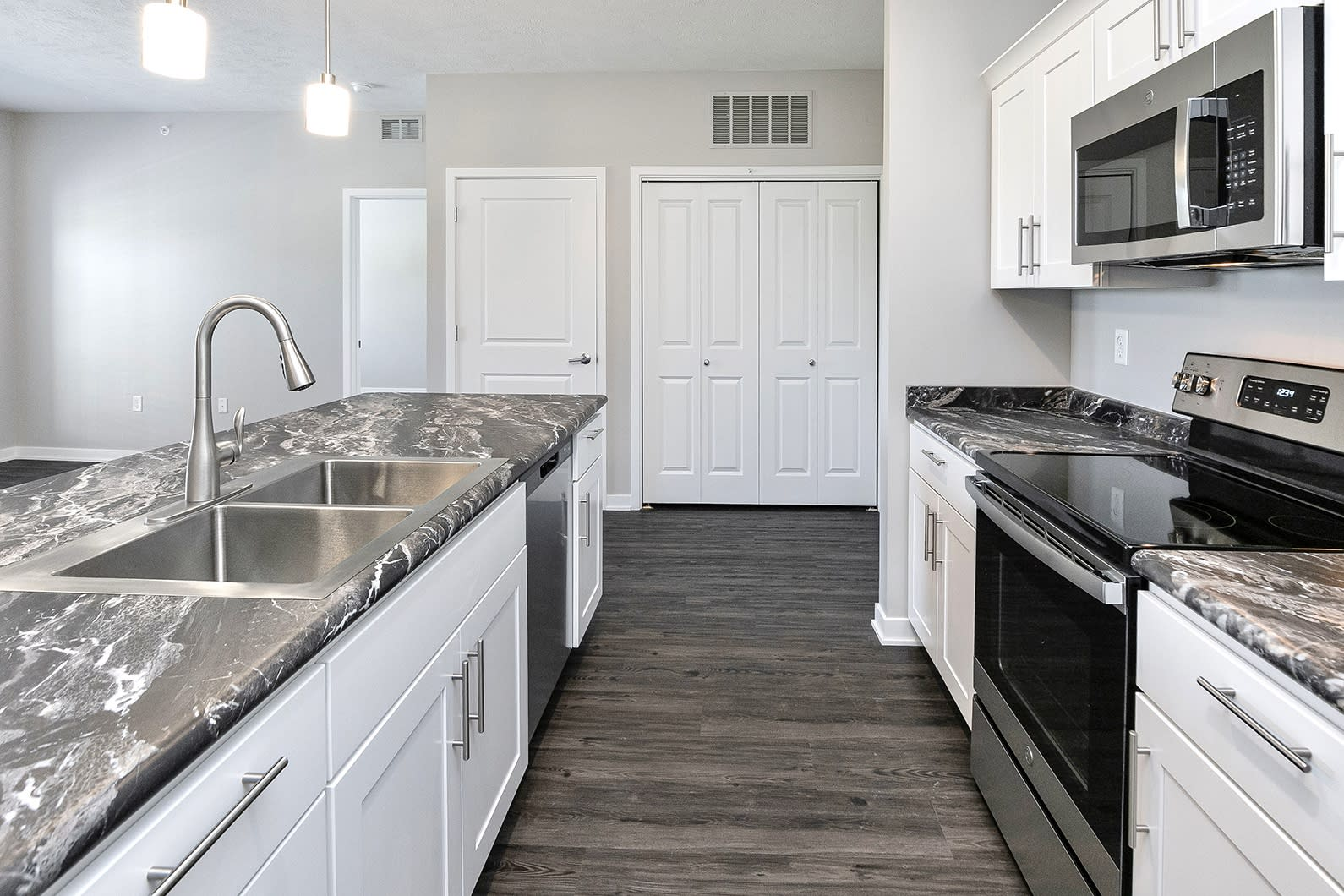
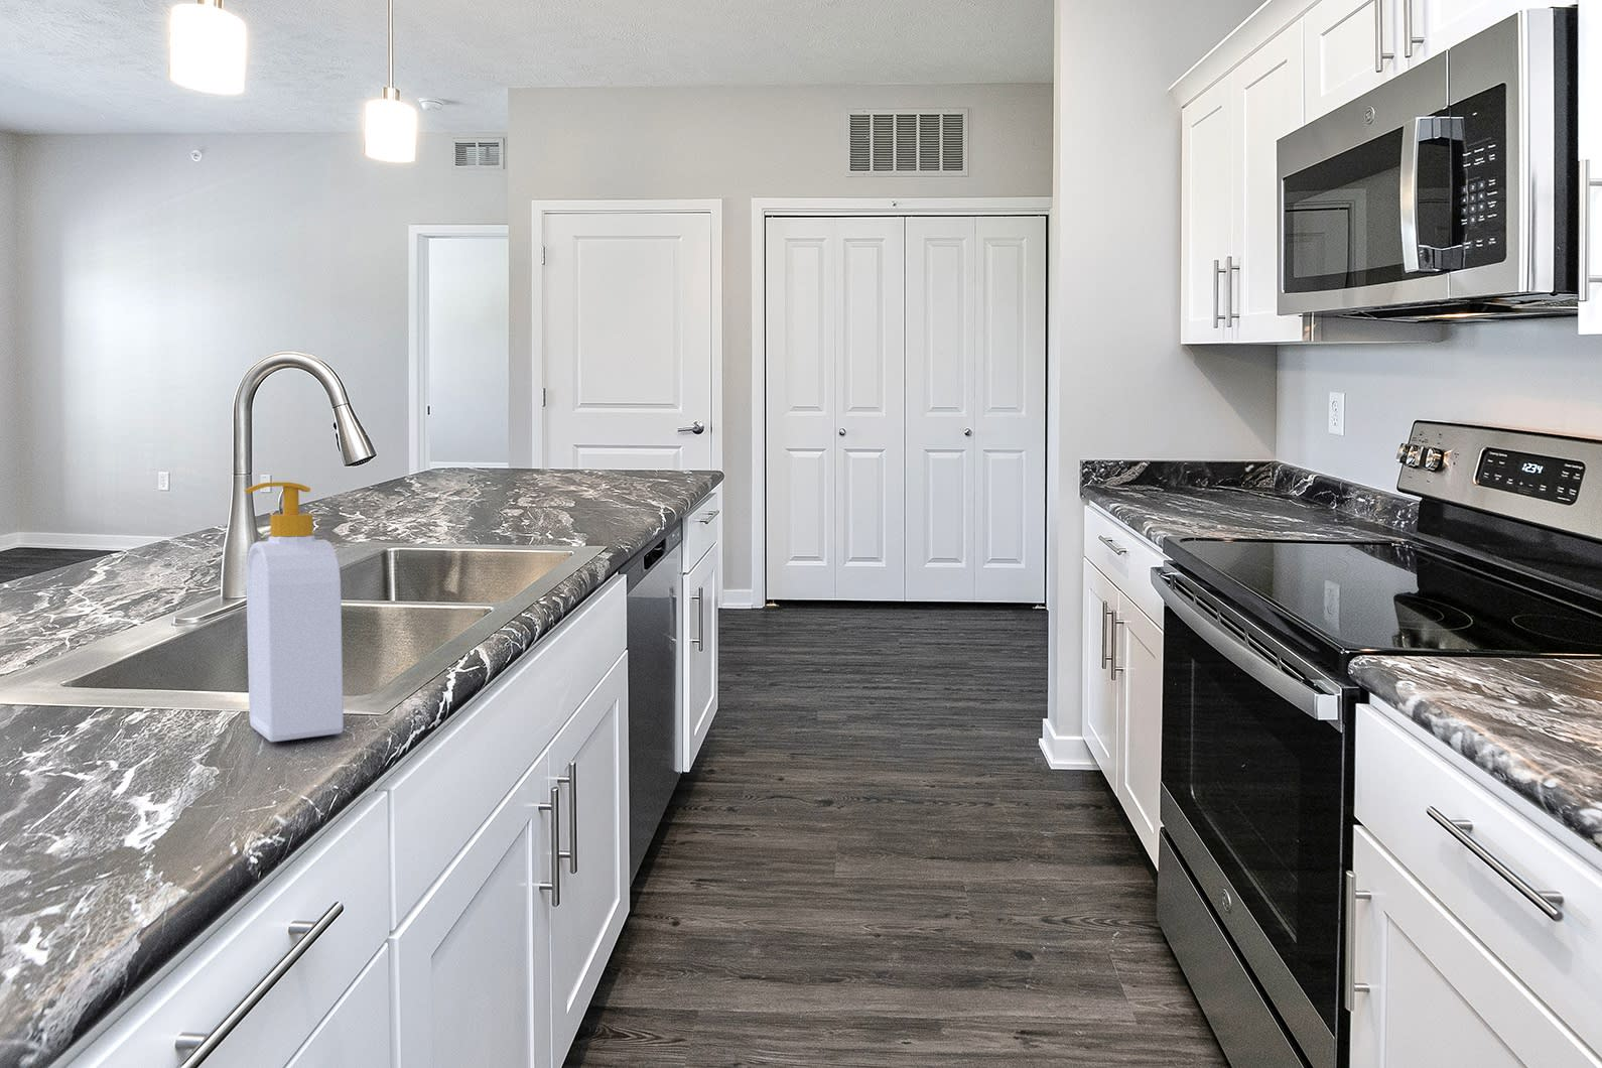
+ soap bottle (288, 607)
